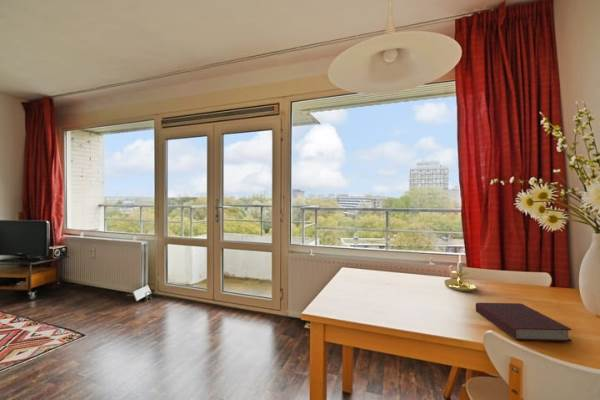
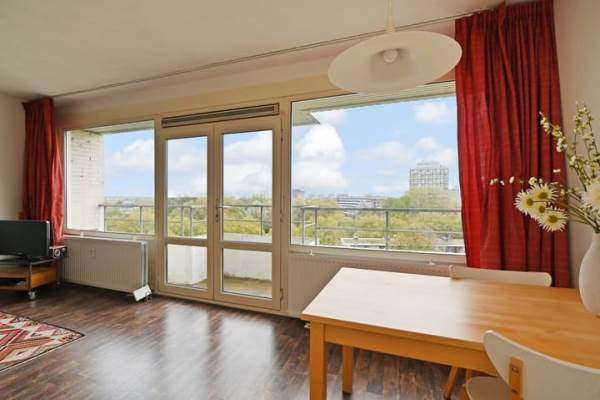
- candle holder (461, 271)
- book (518, 319)
